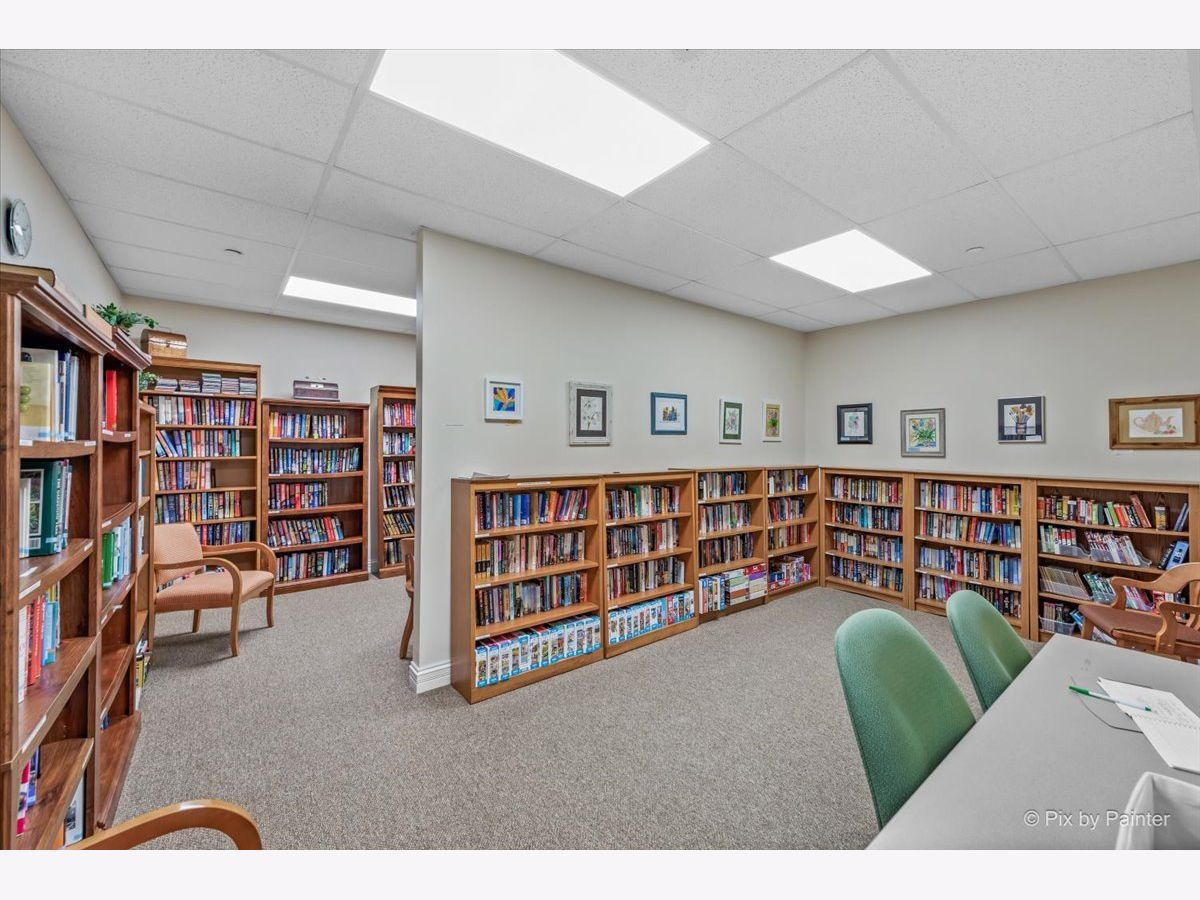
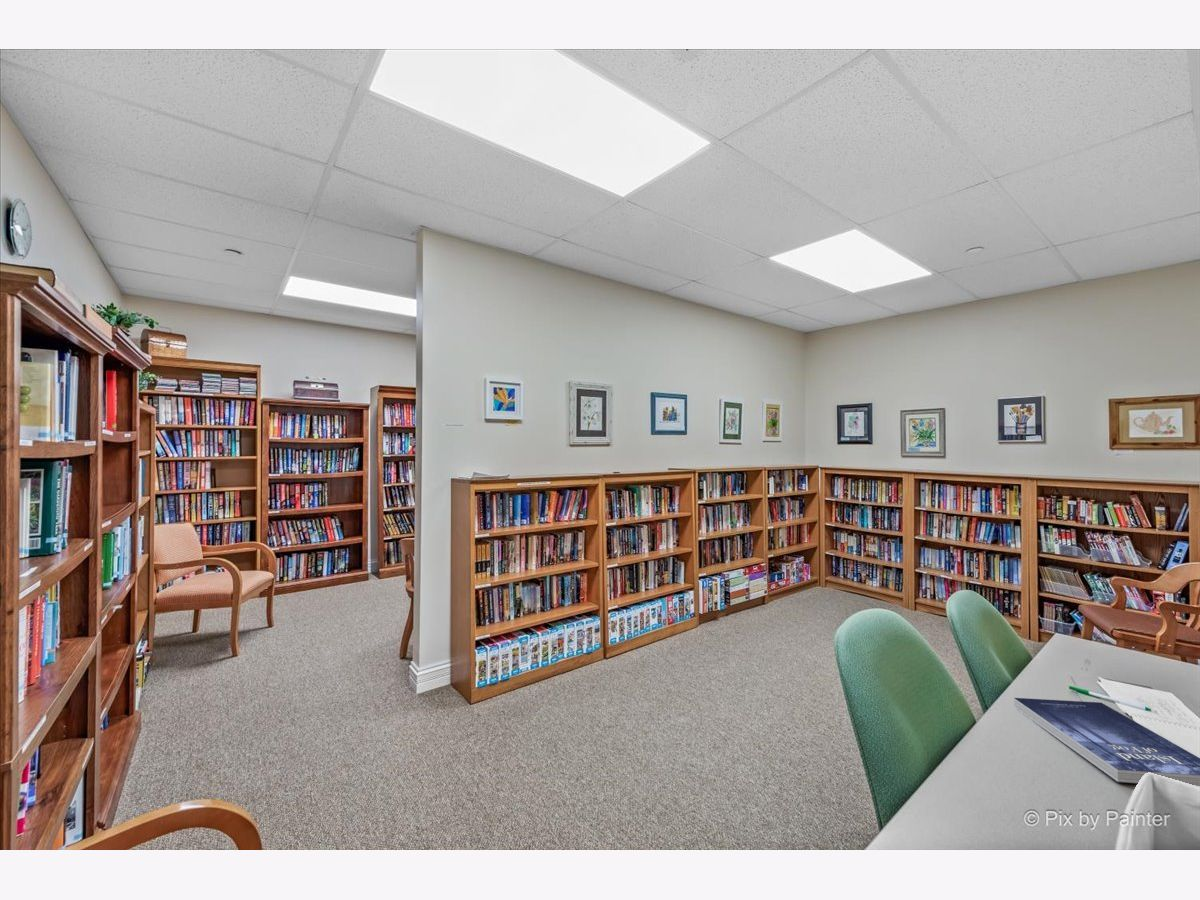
+ book (1109, 737)
